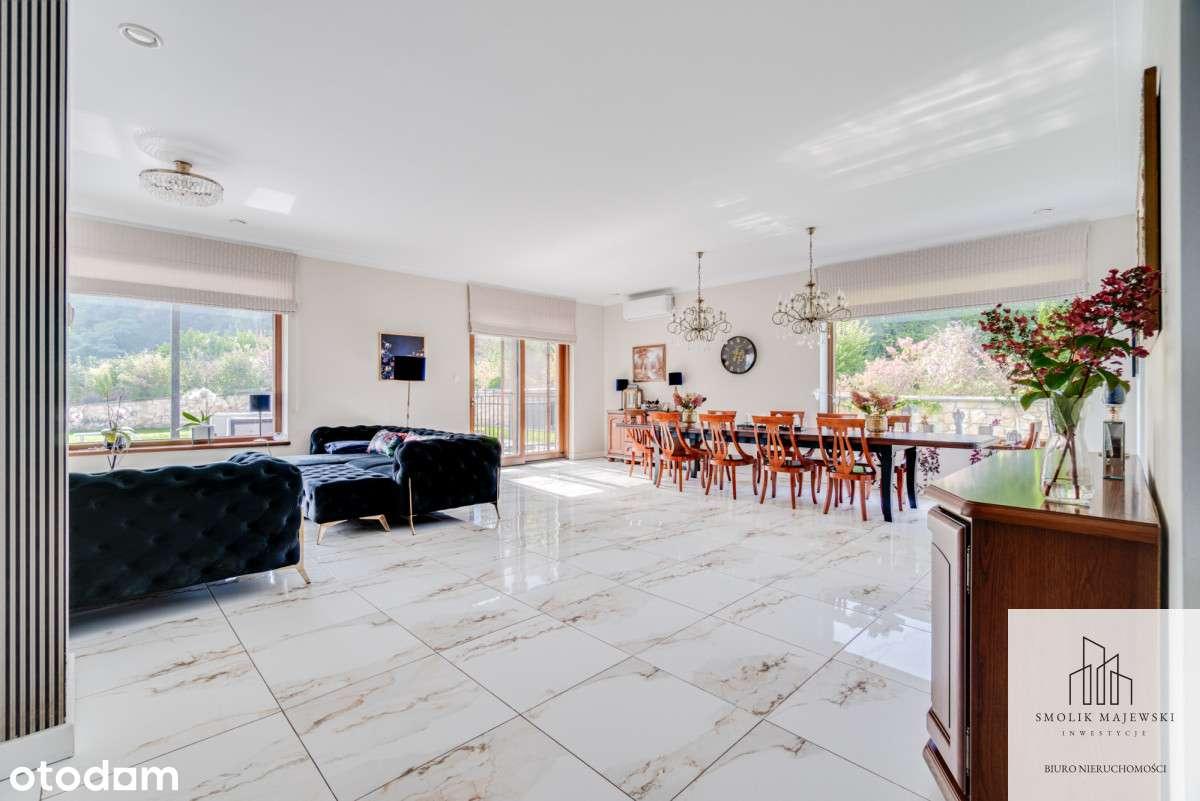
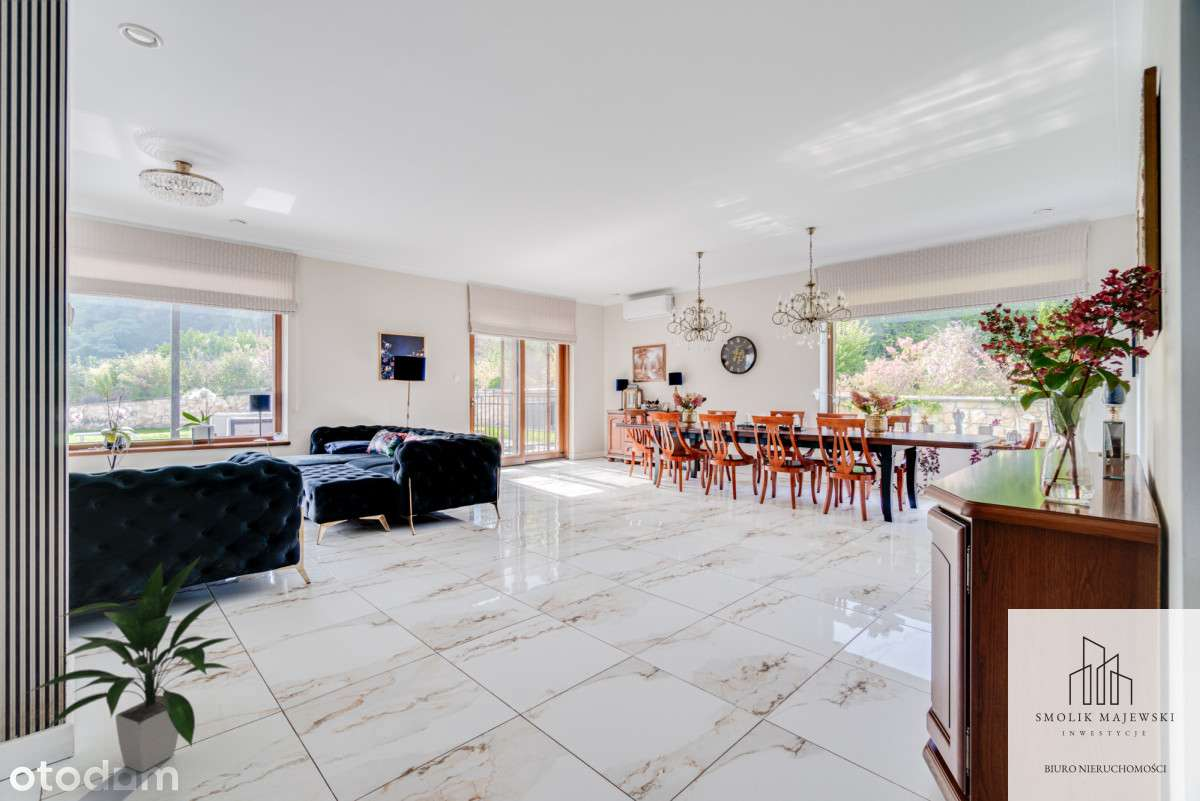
+ indoor plant (148, 666)
